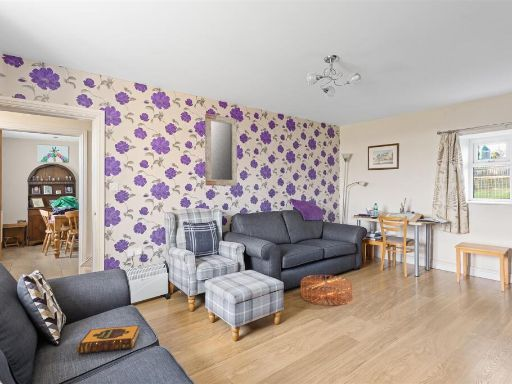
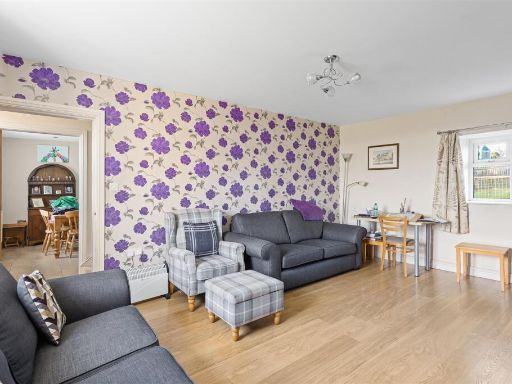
- hardback book (110, 339)
- home mirror (221, 151)
- basket (325, 287)
